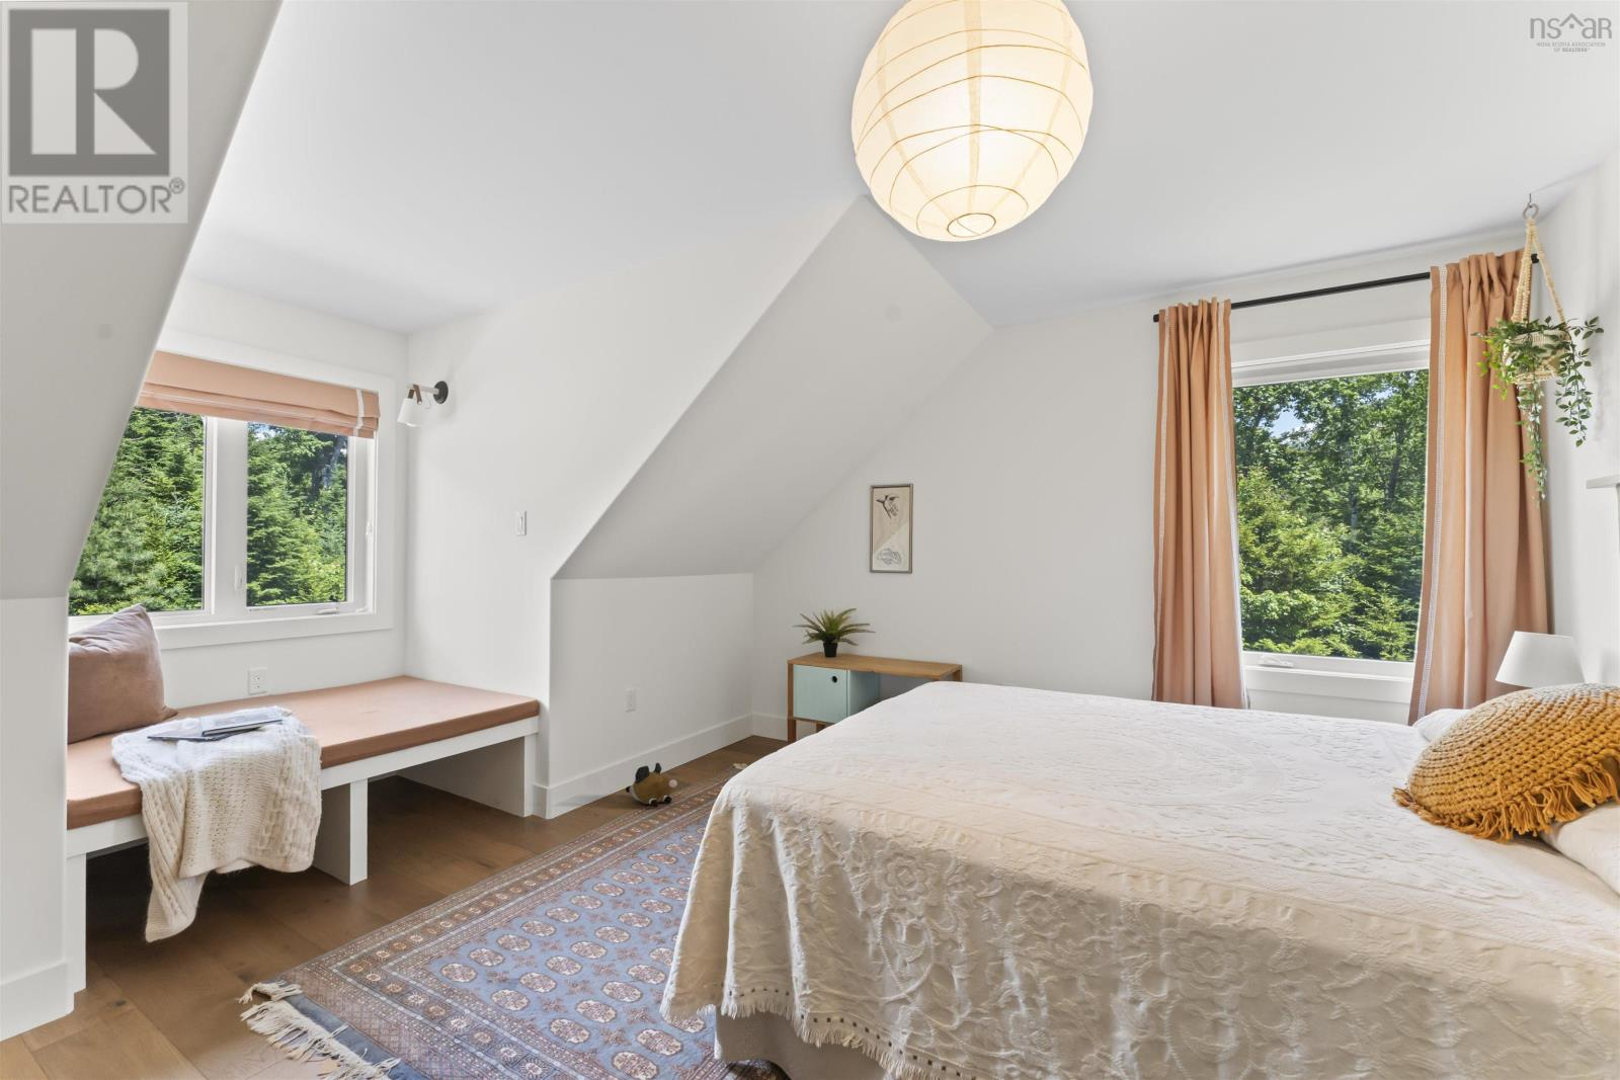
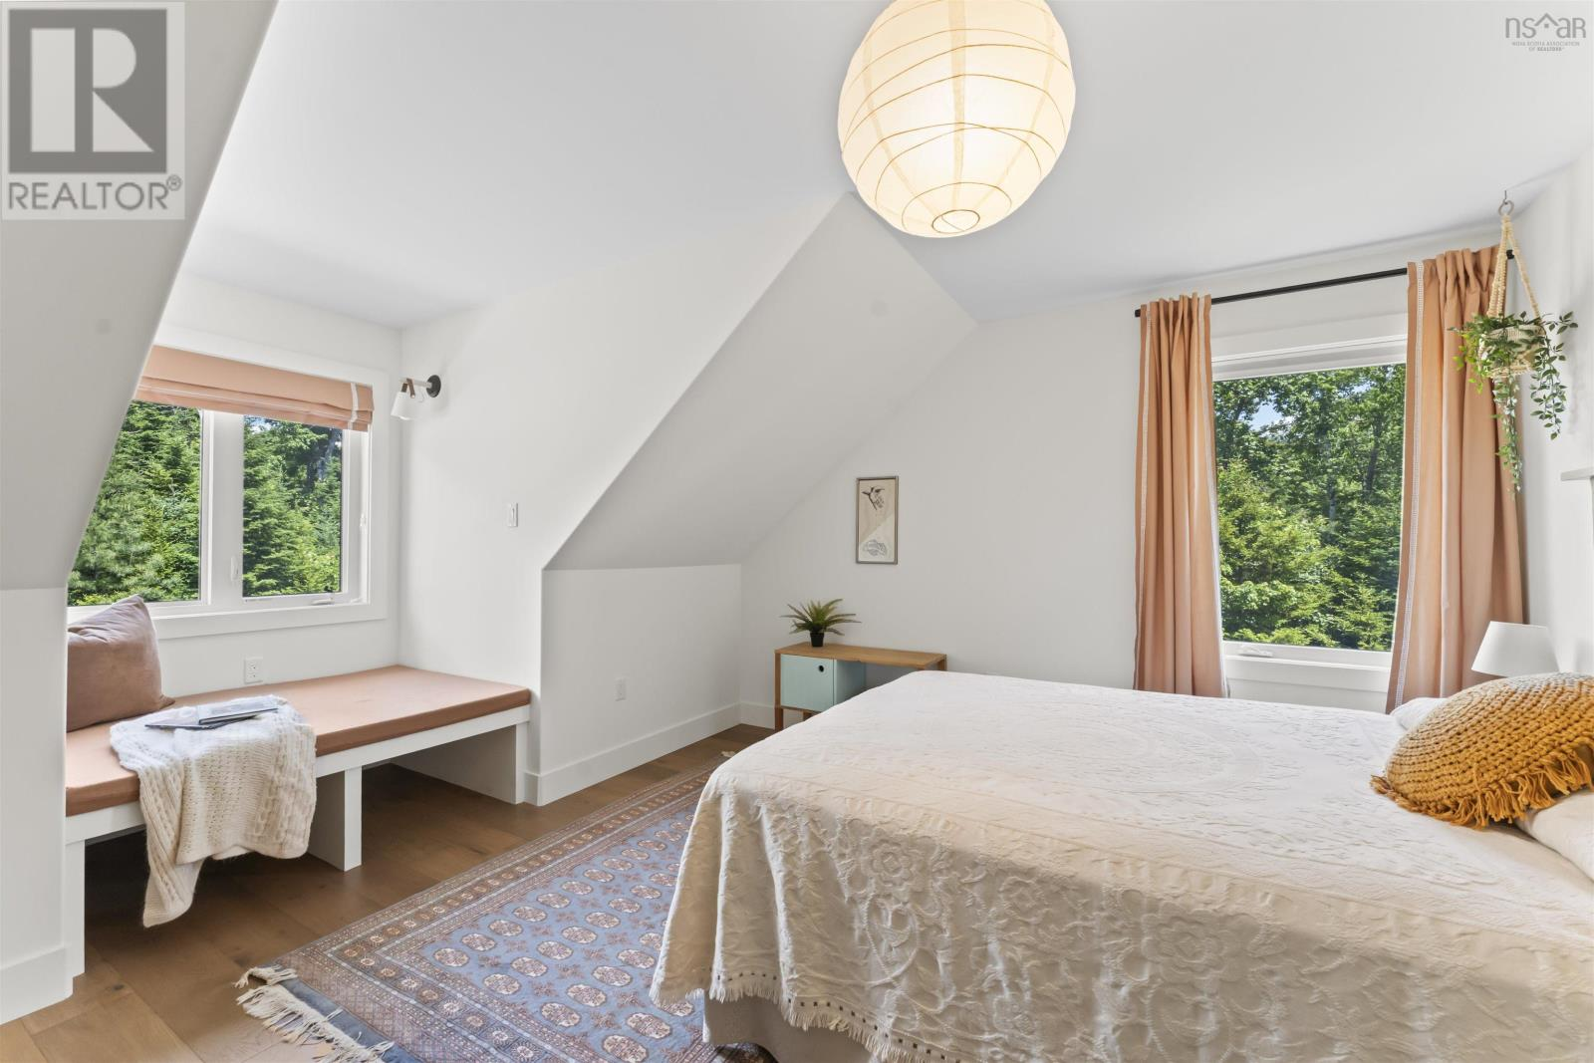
- plush toy (655, 783)
